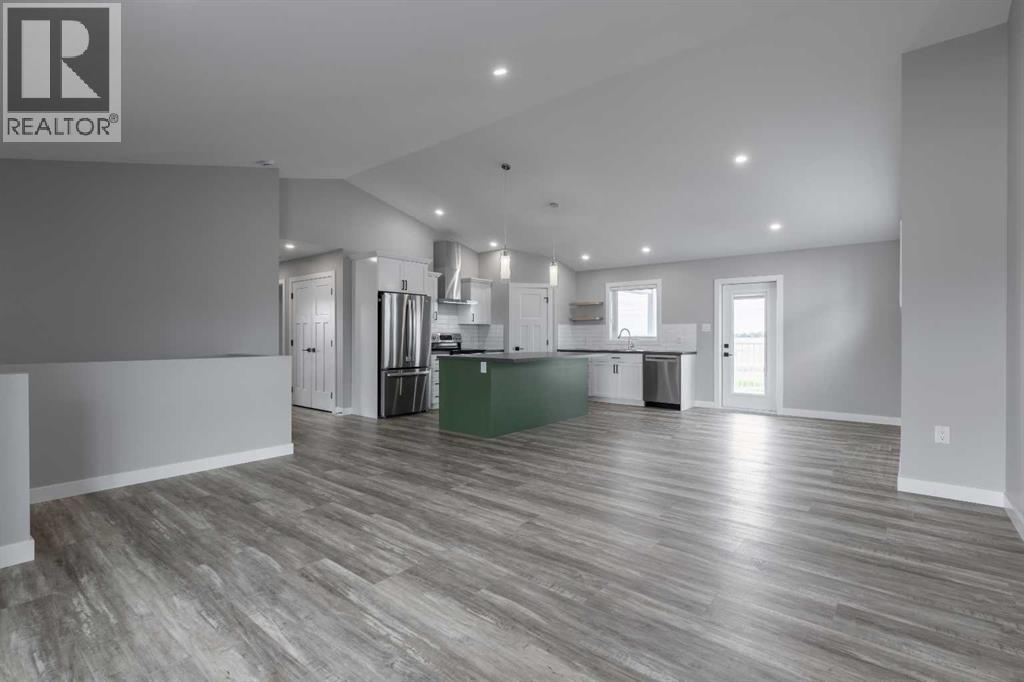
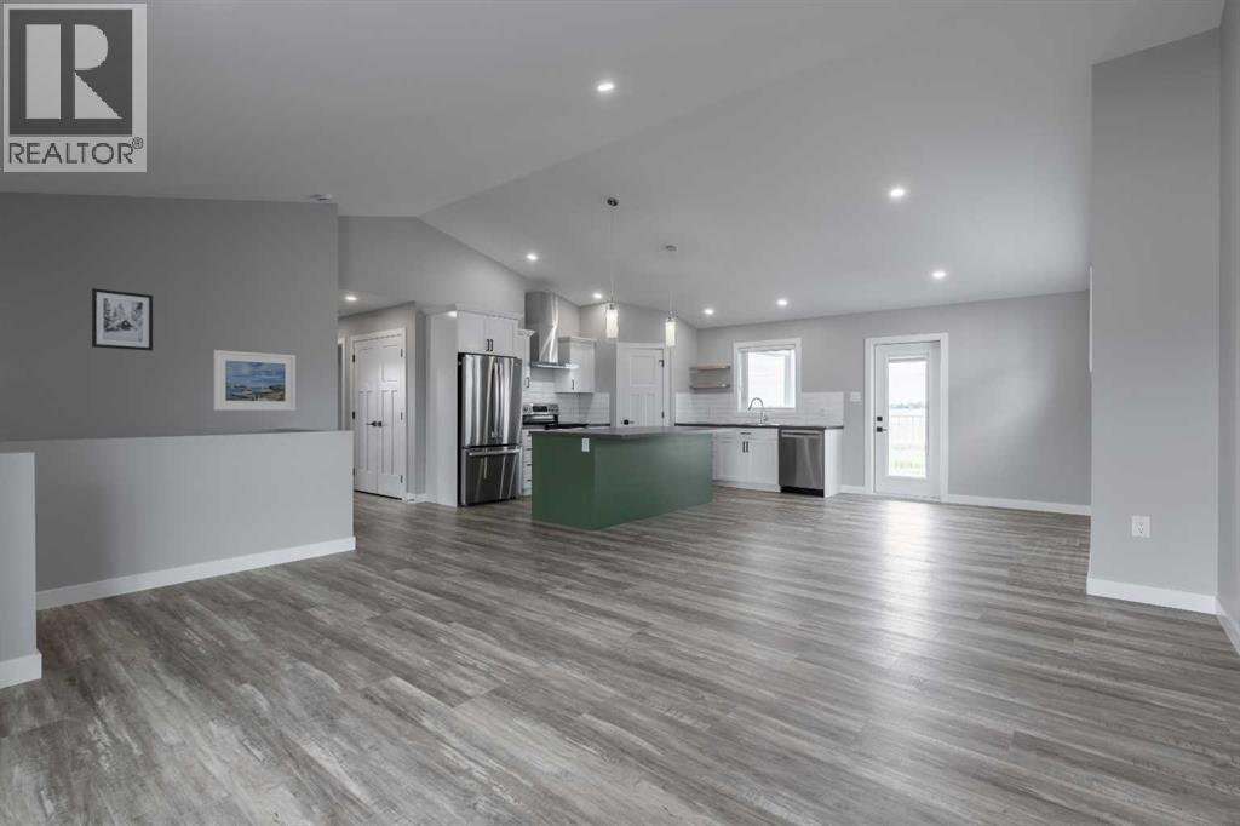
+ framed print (256, 382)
+ wall art (122, 320)
